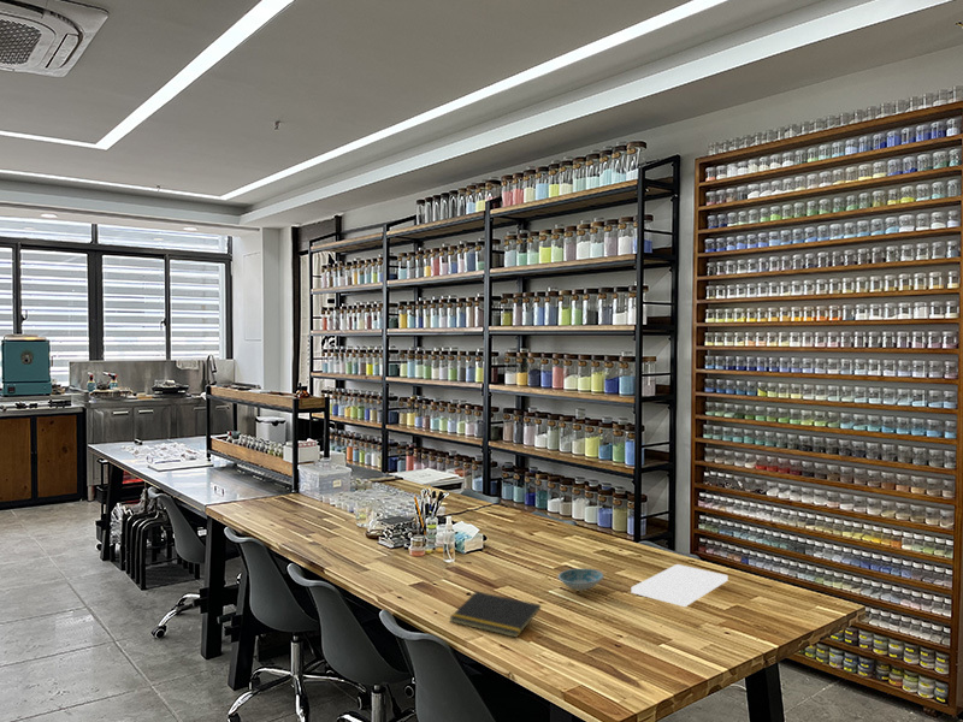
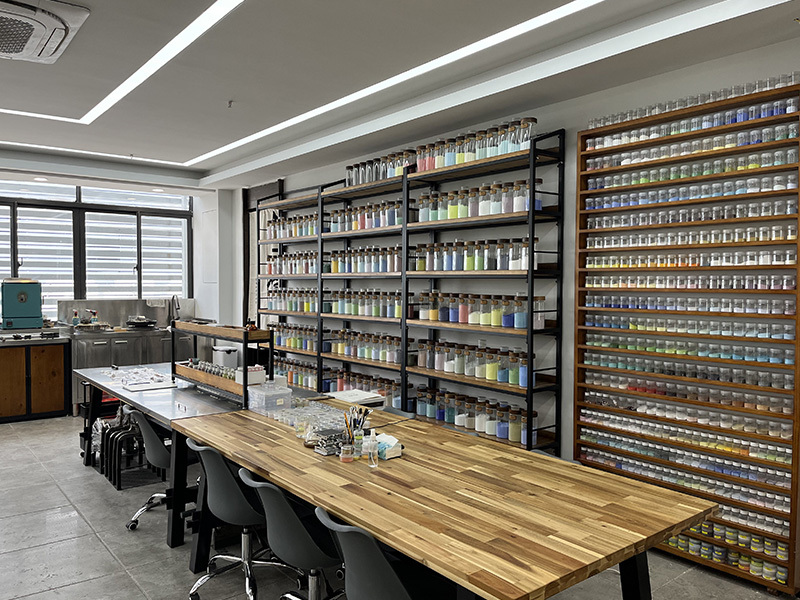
- notepad (495, 612)
- ceramic bowl (580, 582)
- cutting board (680, 584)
